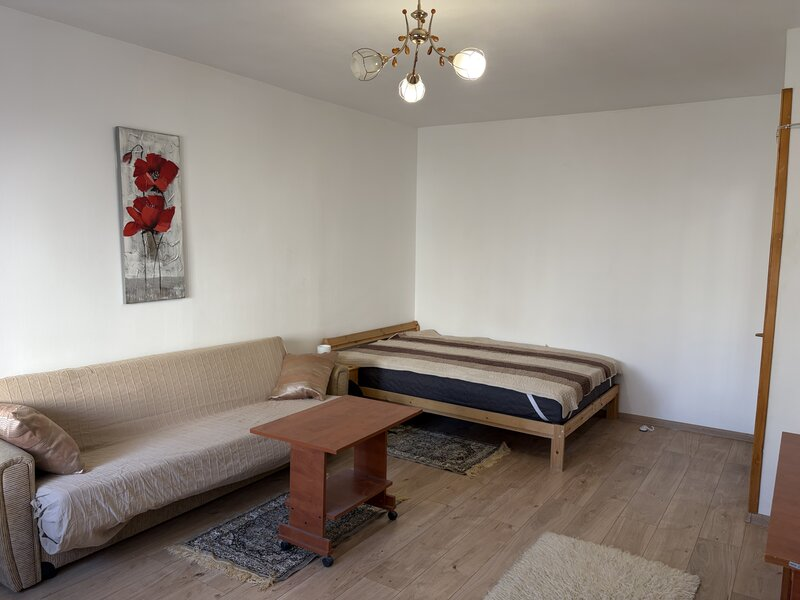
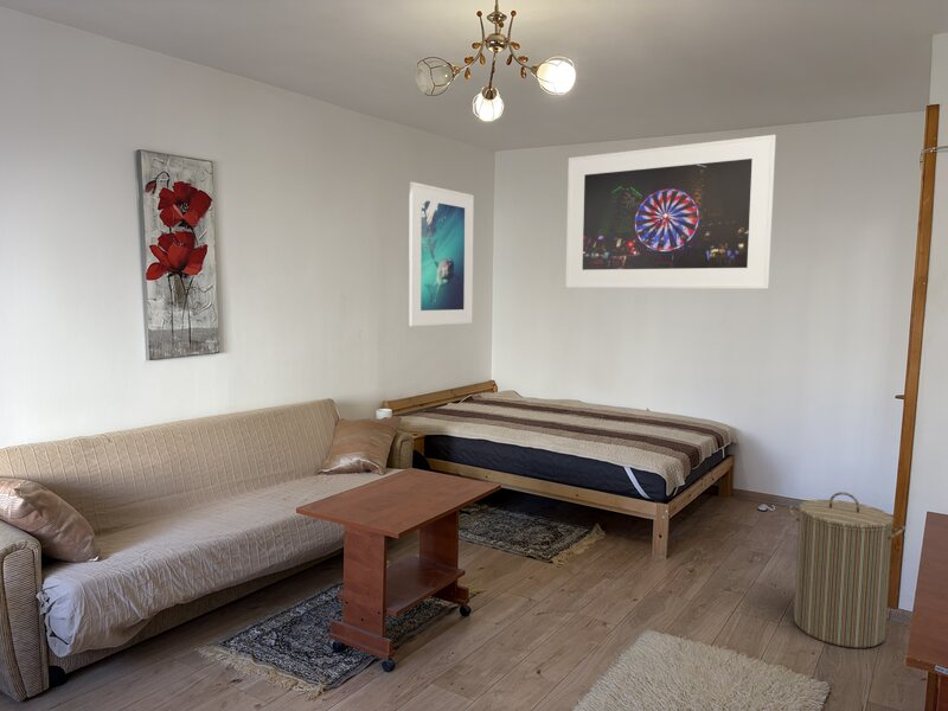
+ laundry hamper (841, 561)
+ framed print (660, 218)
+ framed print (442, 257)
